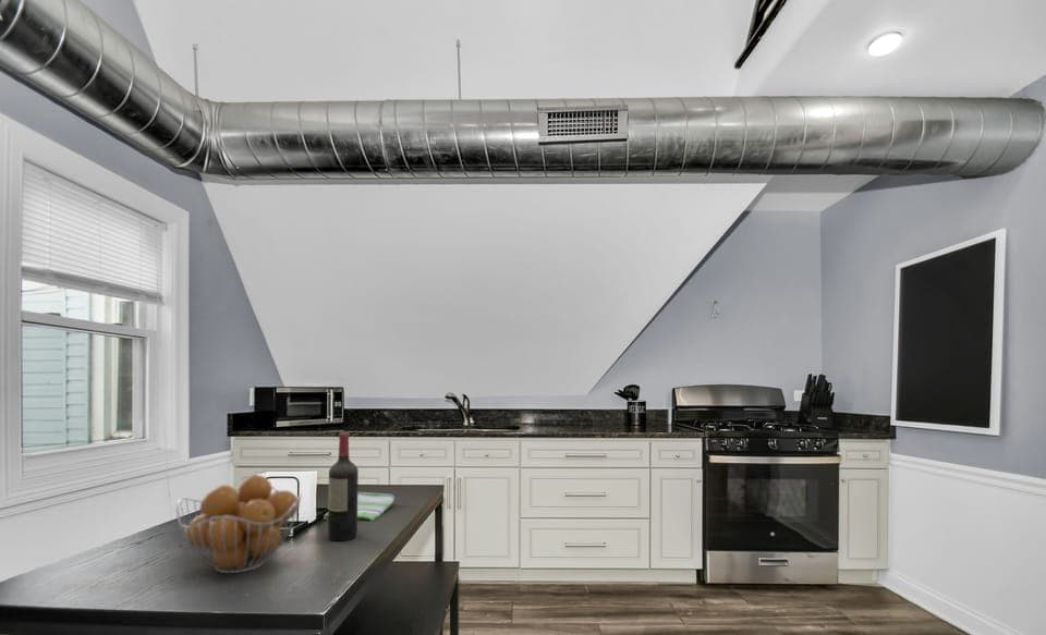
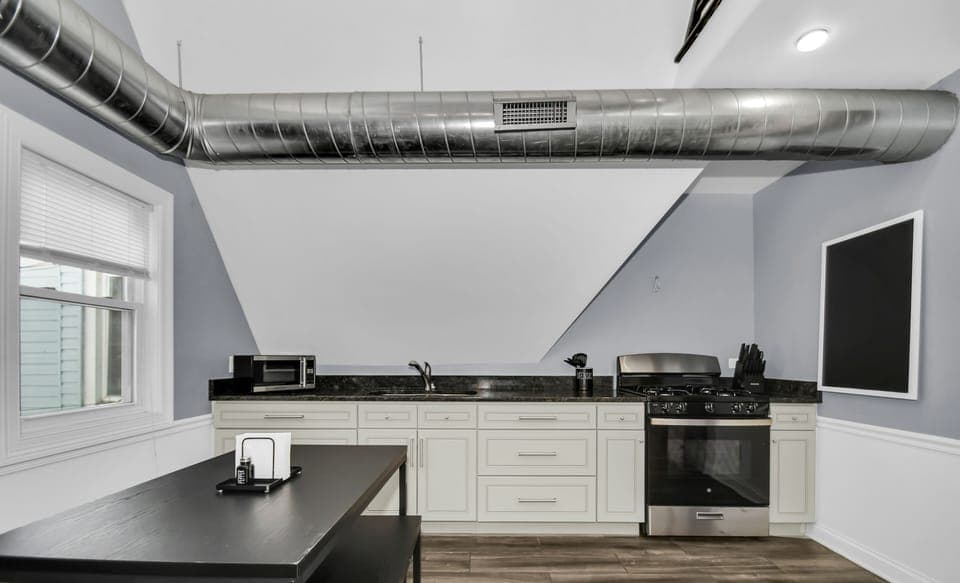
- fruit basket (241, 522)
- dish towel (361, 505)
- wine bottle (343, 485)
